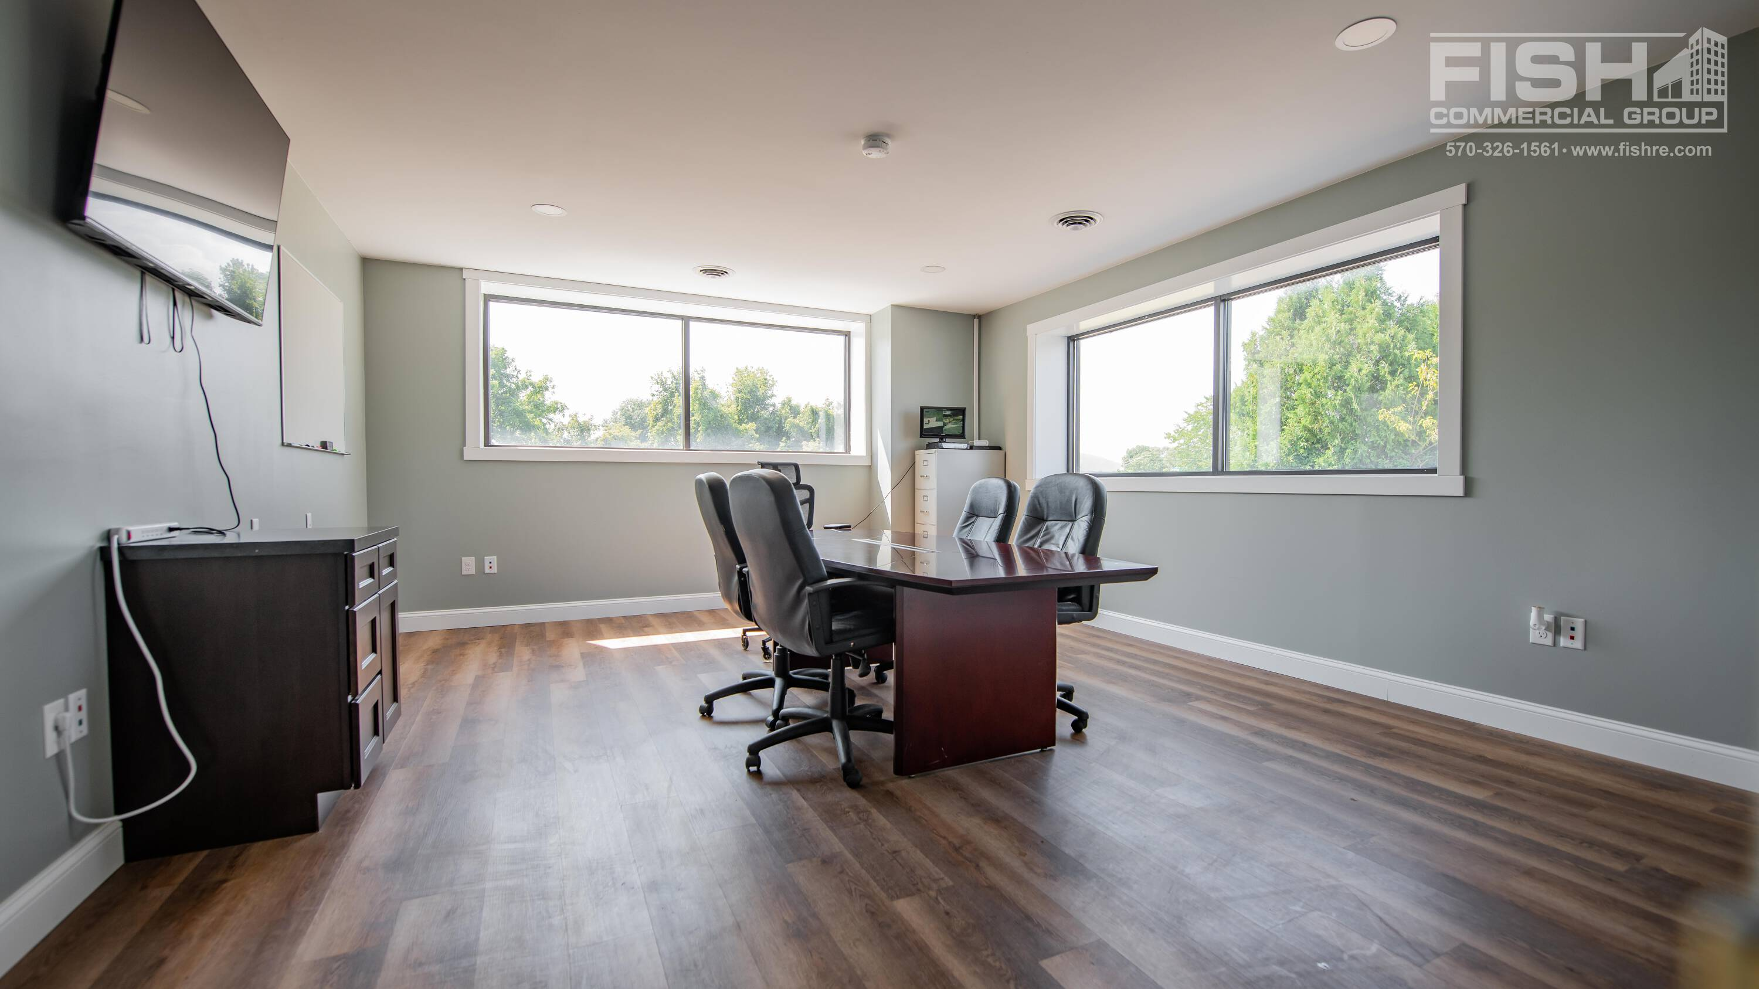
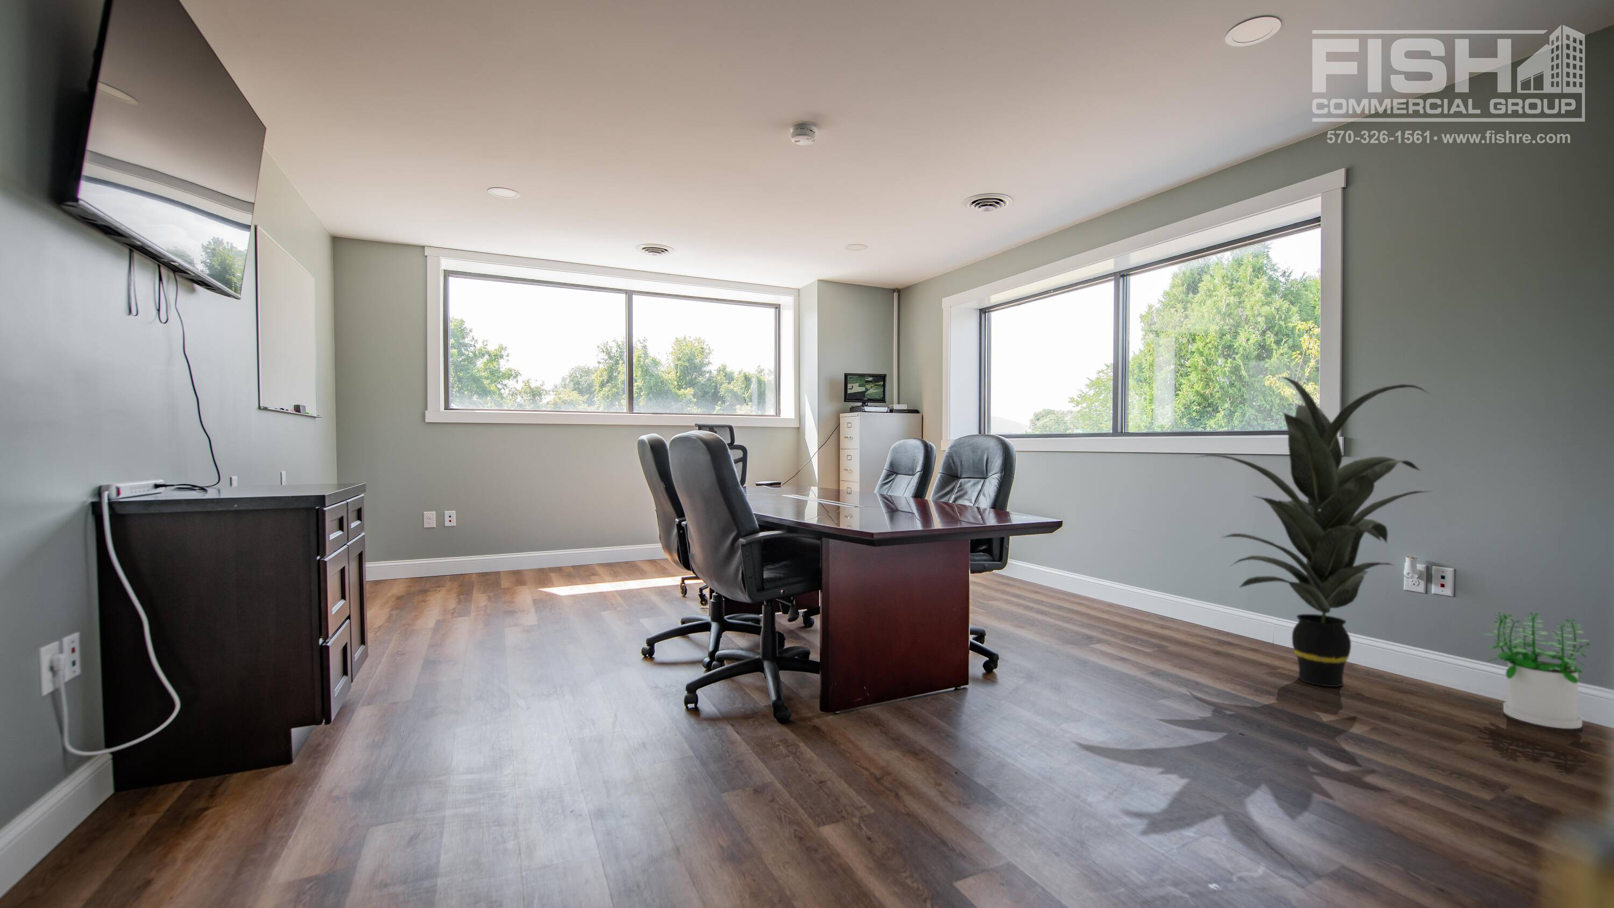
+ potted plant (1533, 665)
+ indoor plant (1314, 526)
